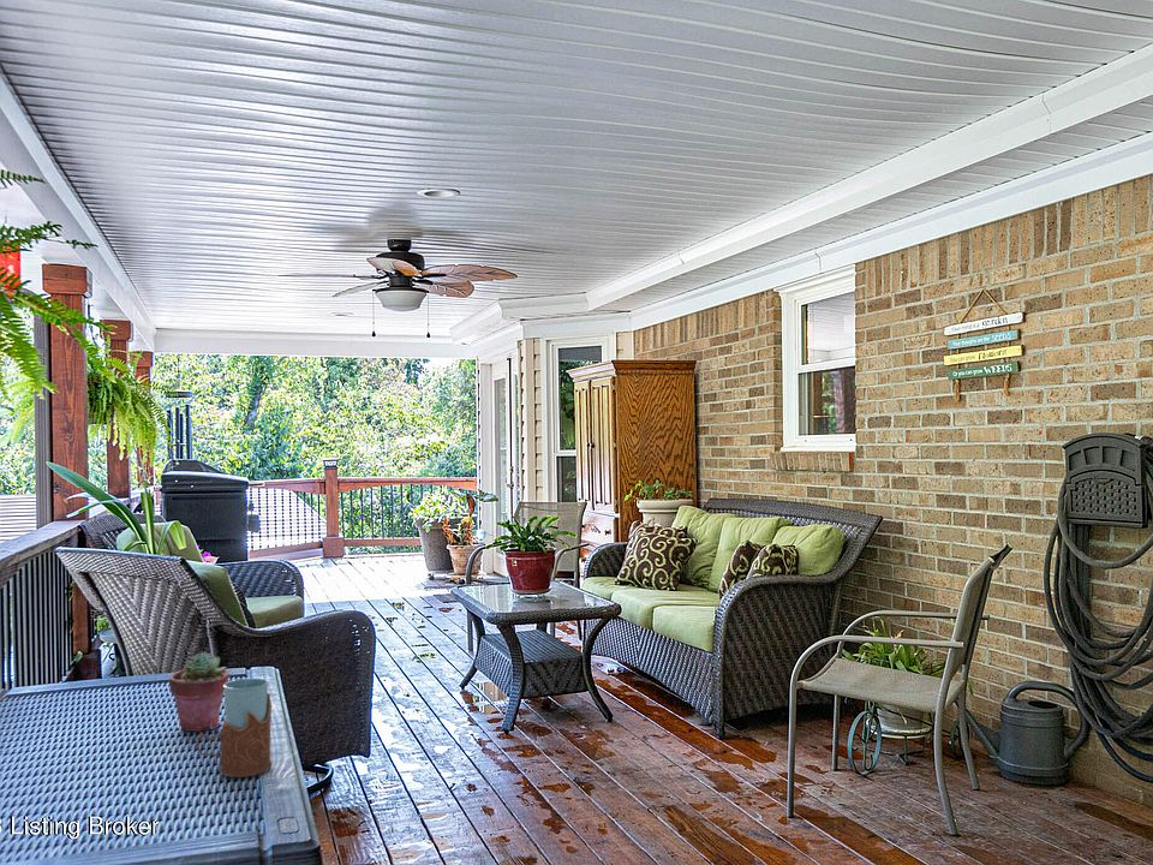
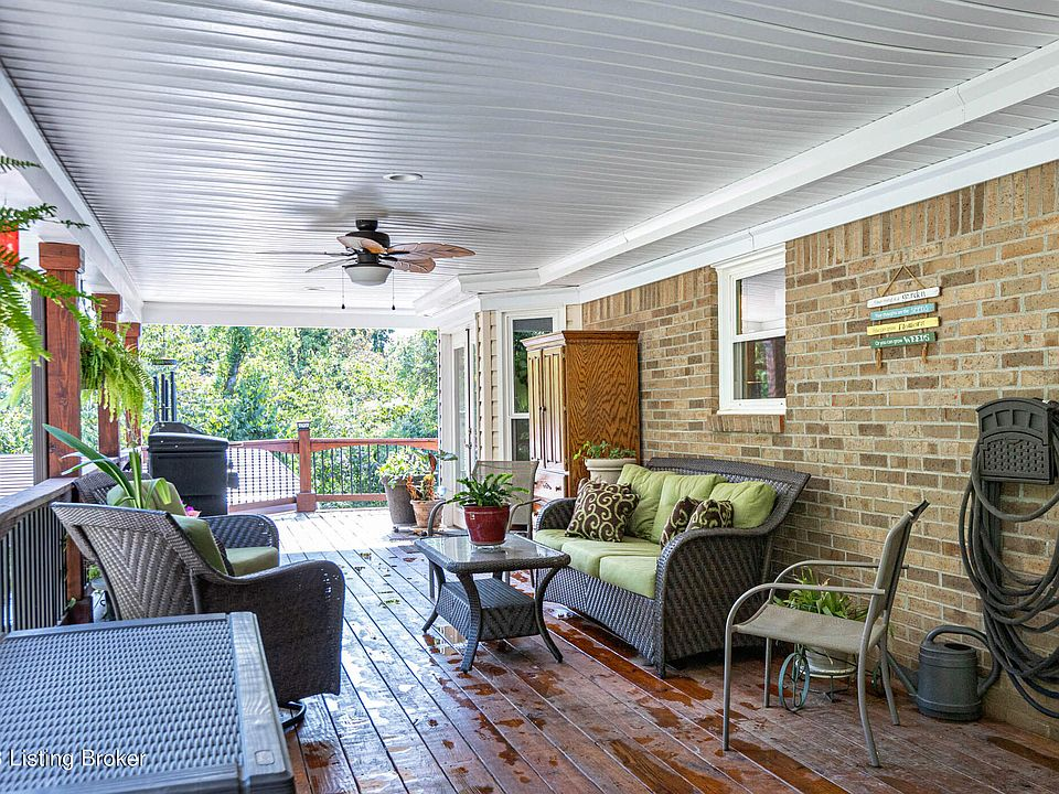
- potted succulent (199, 688)
- drinking glass (234, 728)
